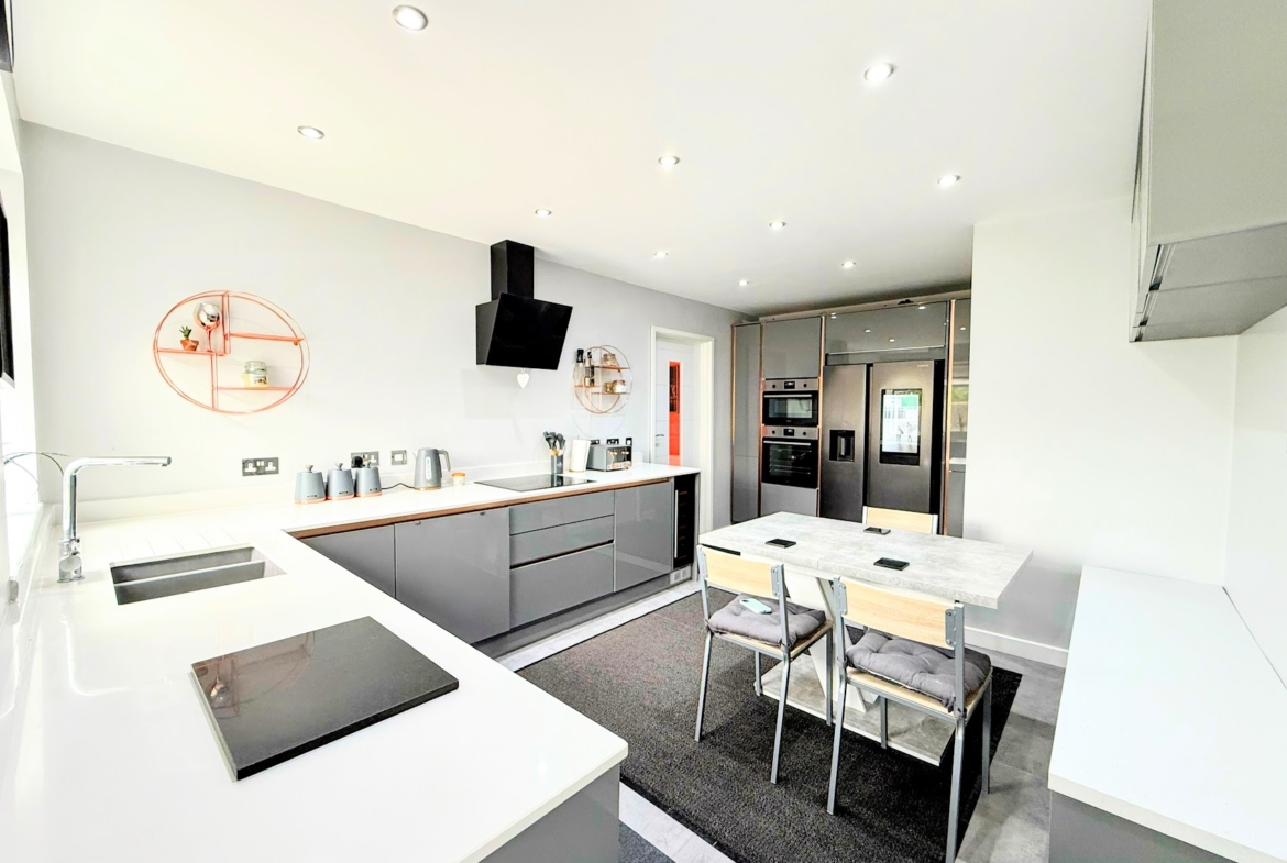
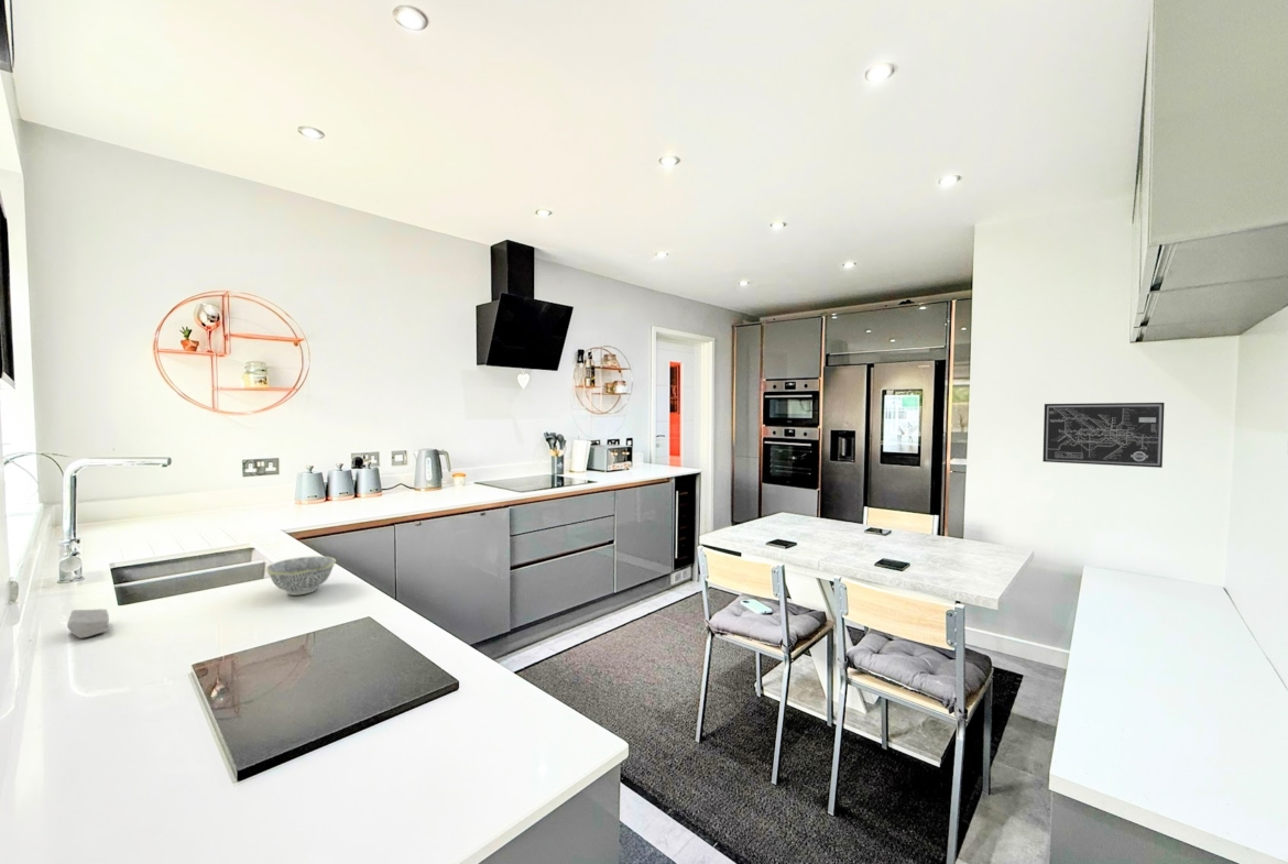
+ wall art (1100, 434)
+ bowl (302, 577)
+ soap bar (88, 621)
